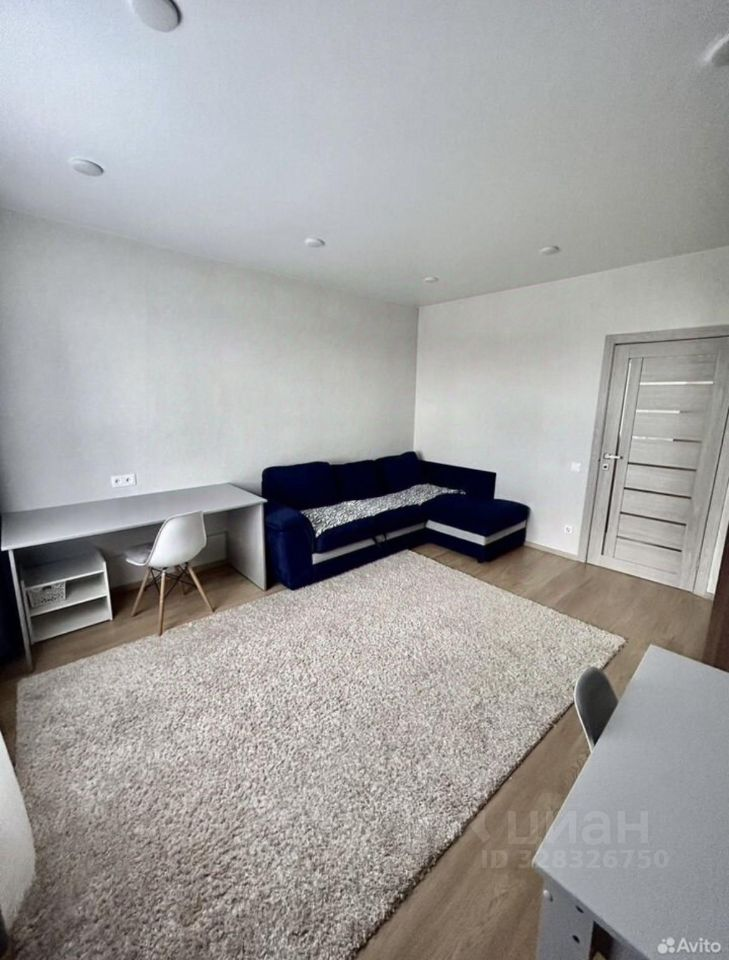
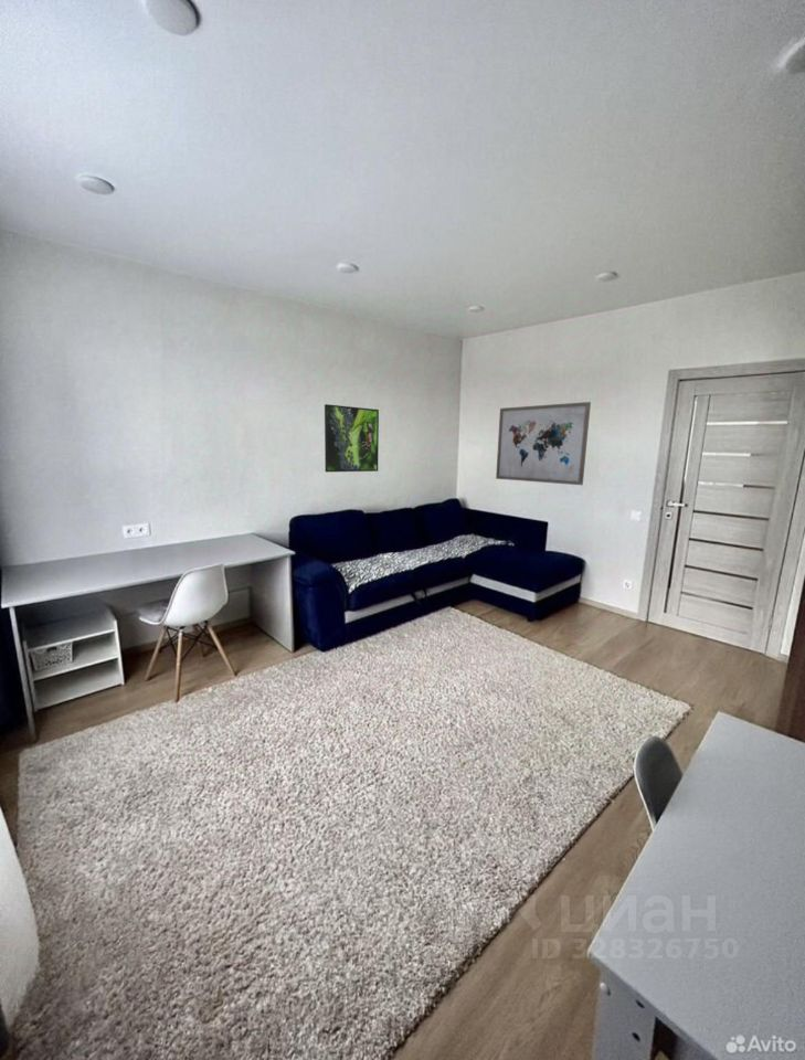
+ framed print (352, 439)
+ wall art (538, 444)
